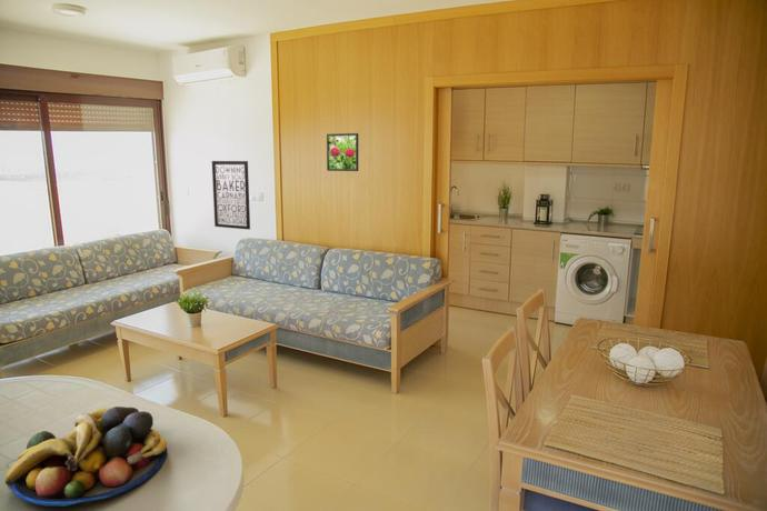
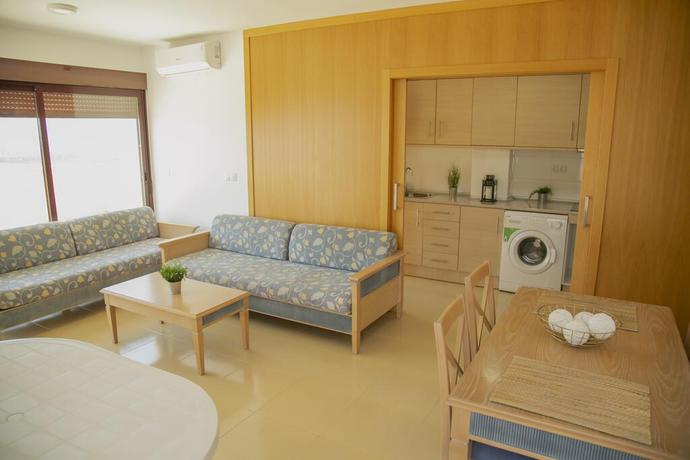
- wall art (230, 194)
- fruit bowl (91, 442)
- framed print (342, 152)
